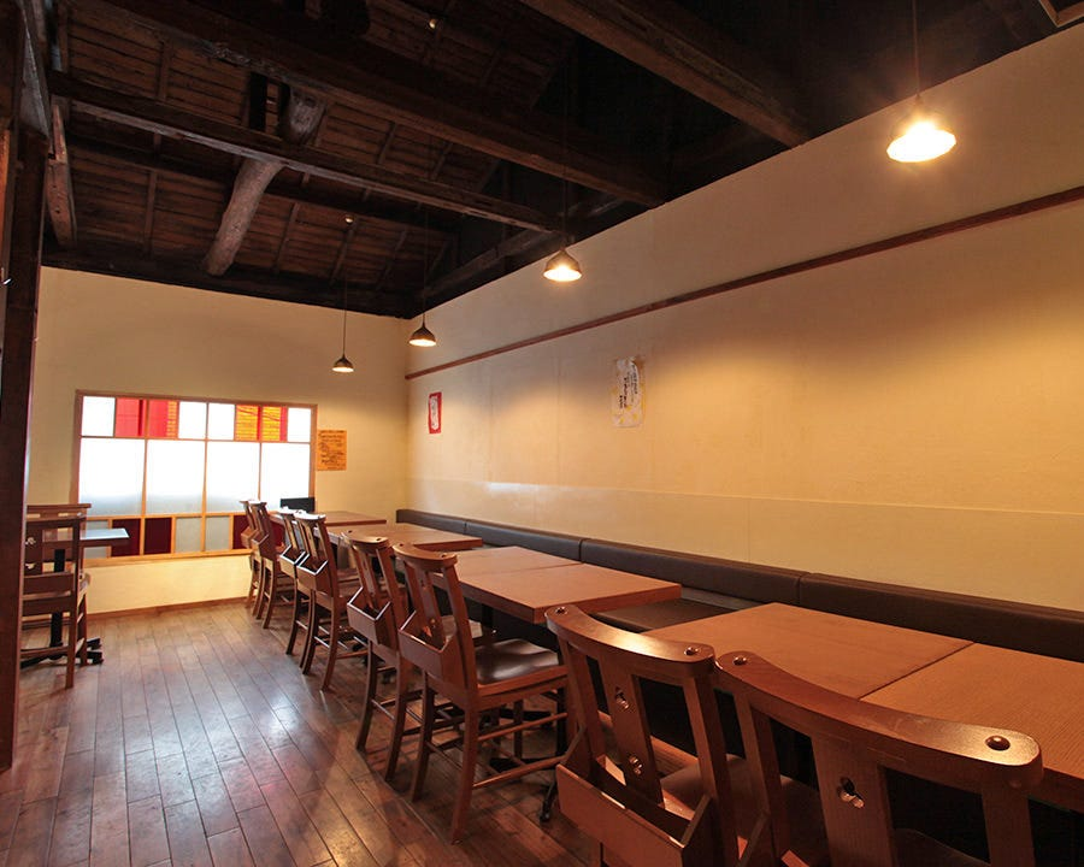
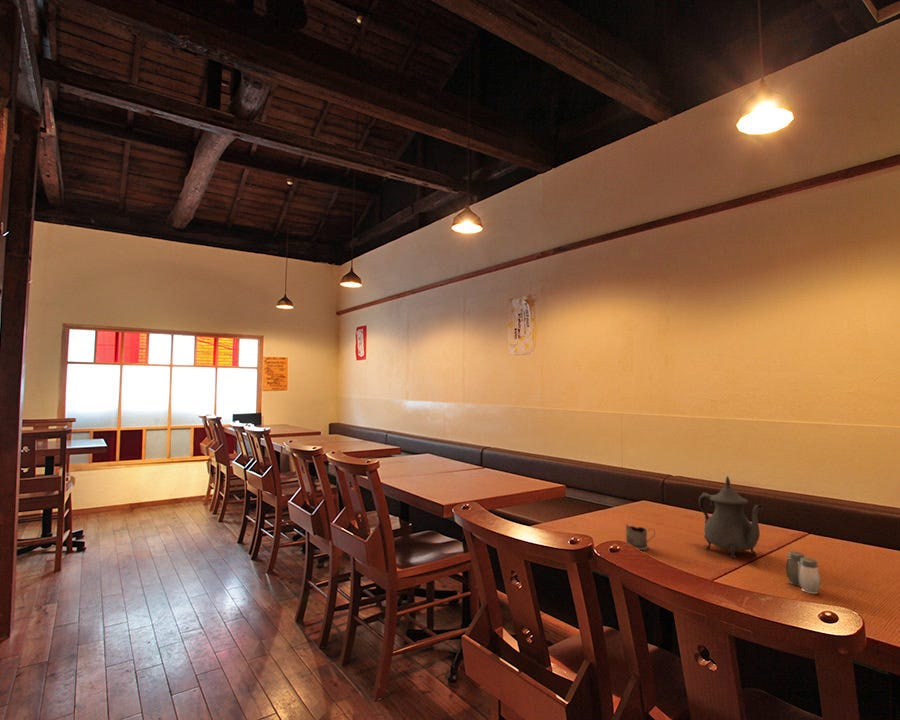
+ teapot (729, 513)
+ salt and pepper shaker (802, 571)
+ tea glass holder (640, 535)
